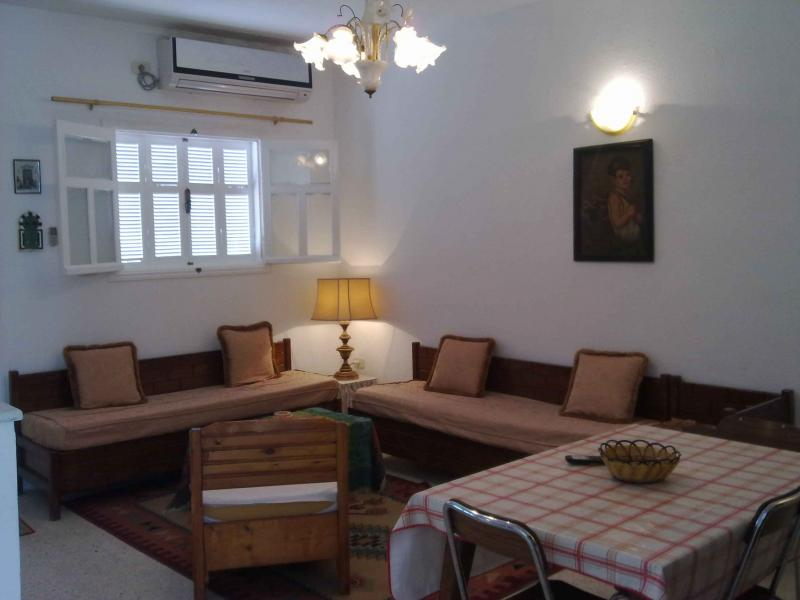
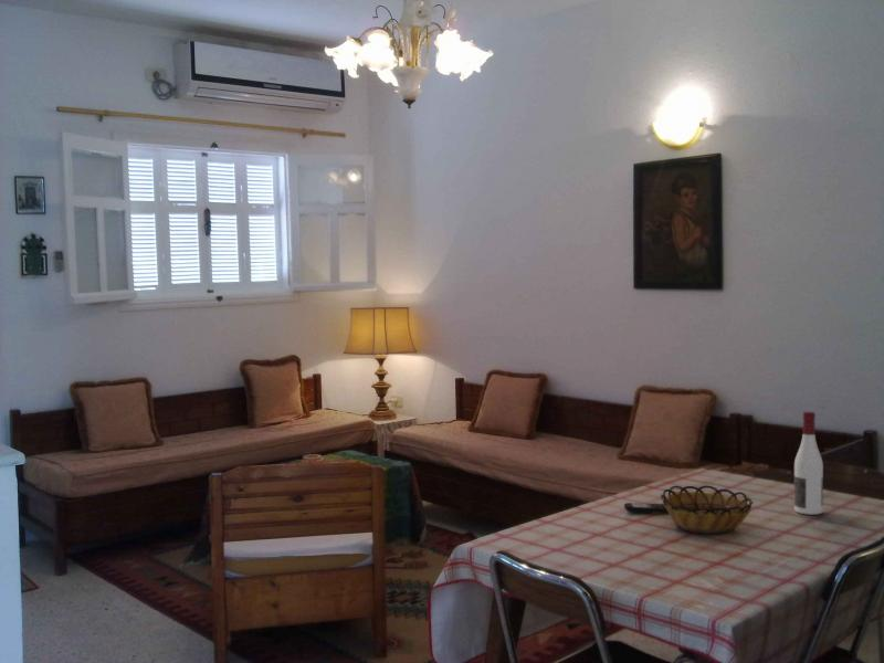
+ alcohol (808, 462)
